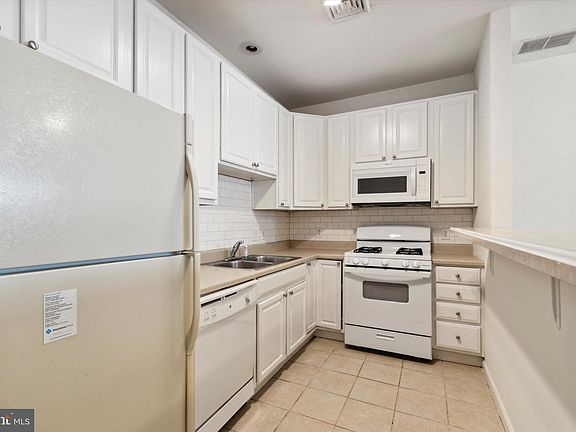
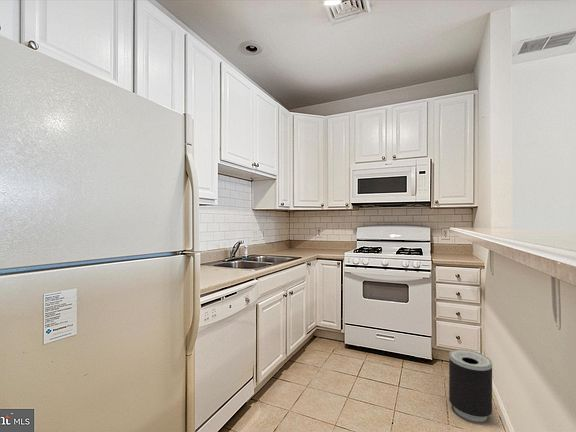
+ trash bin (469, 384)
